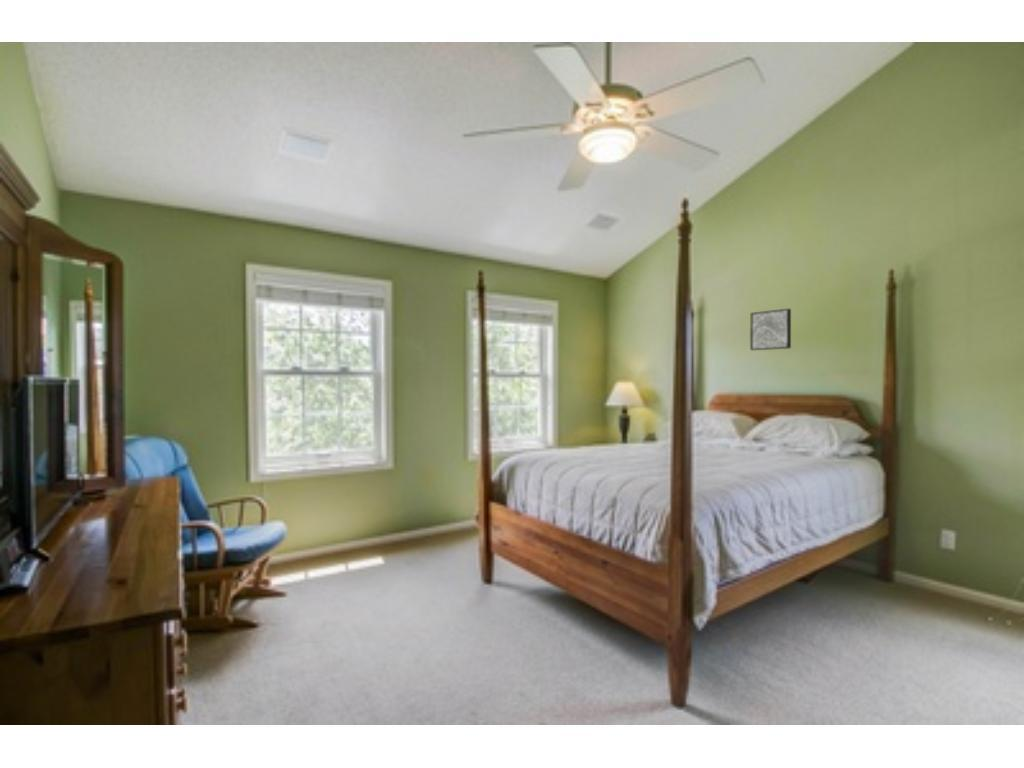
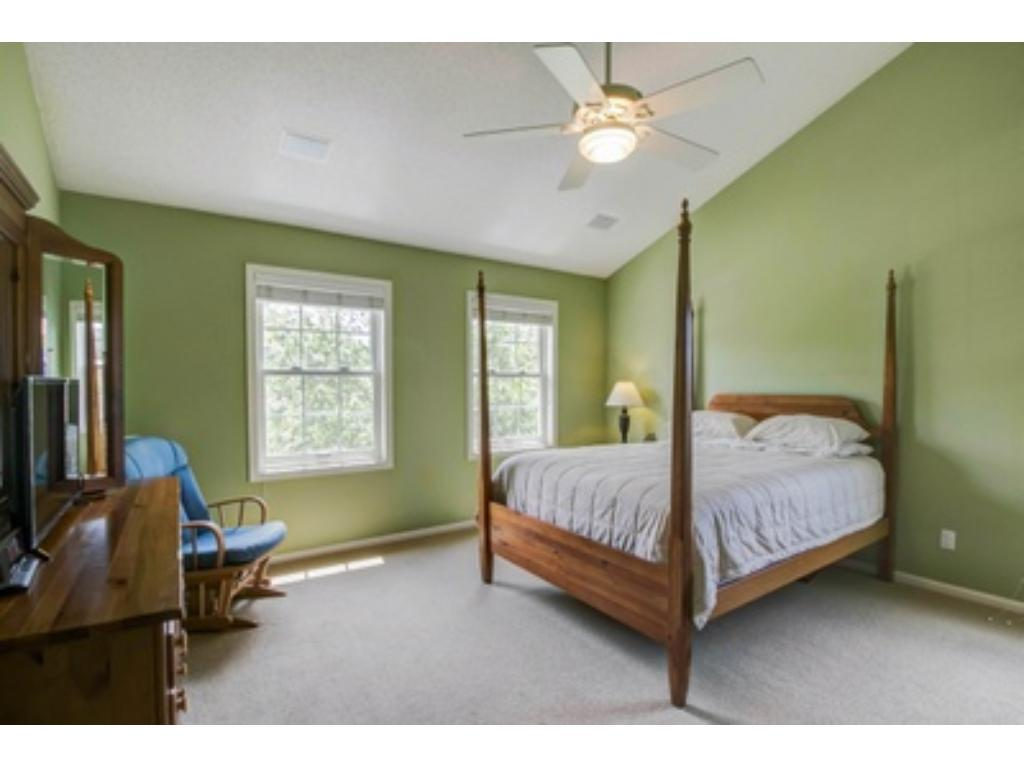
- wall art (770, 330)
